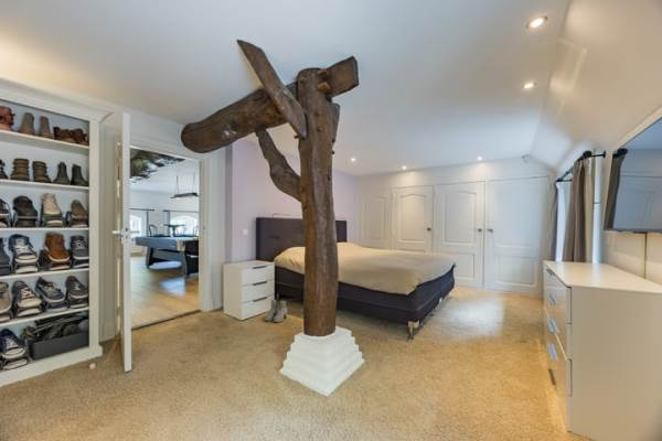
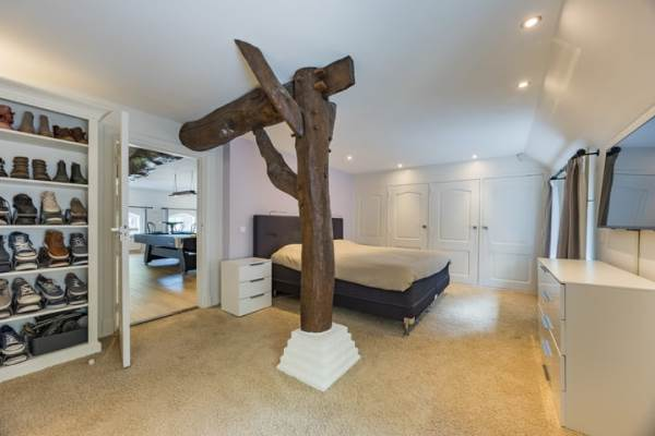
- boots (276, 310)
